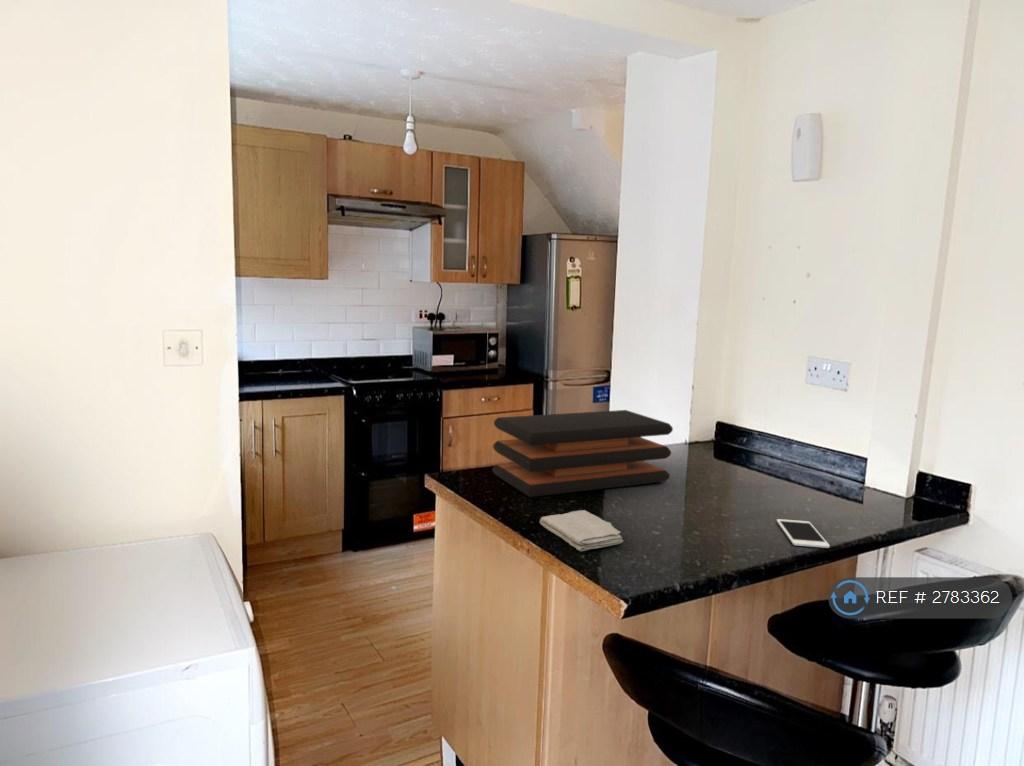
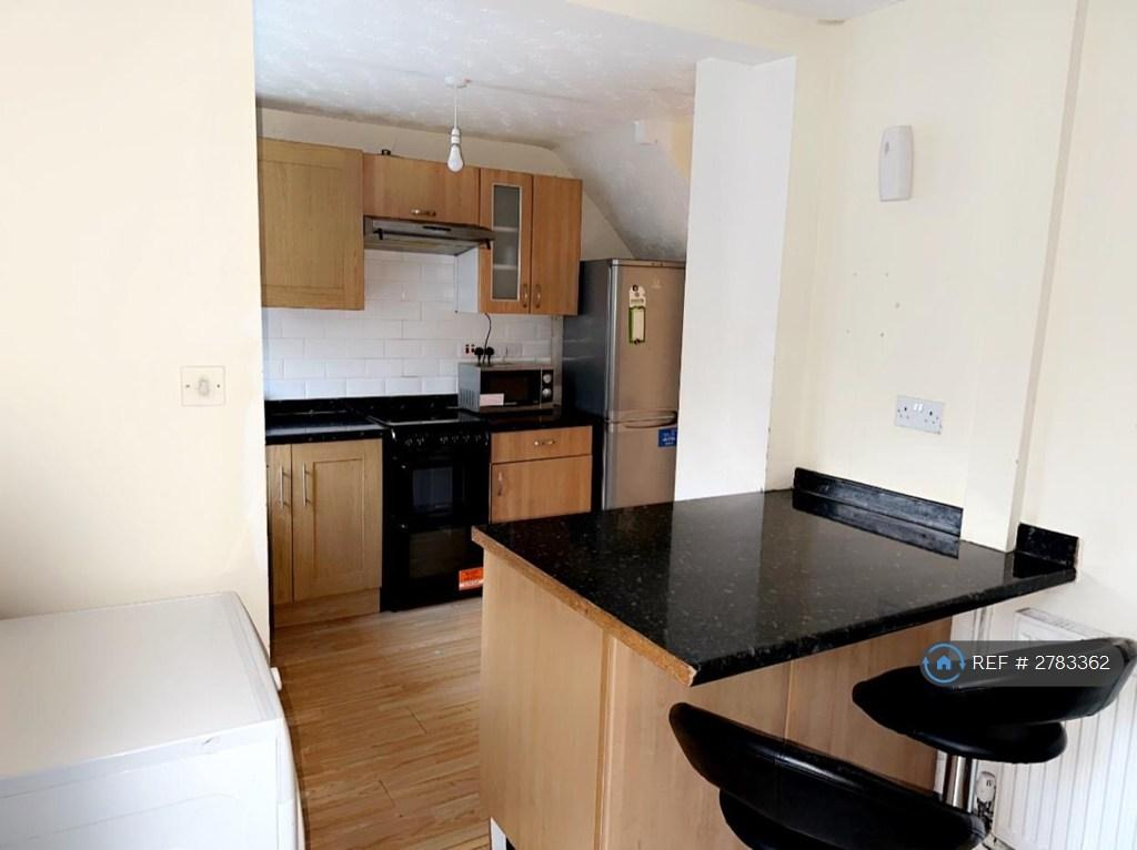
- washcloth (580, 528)
- cell phone (801, 532)
- cutting board (582, 449)
